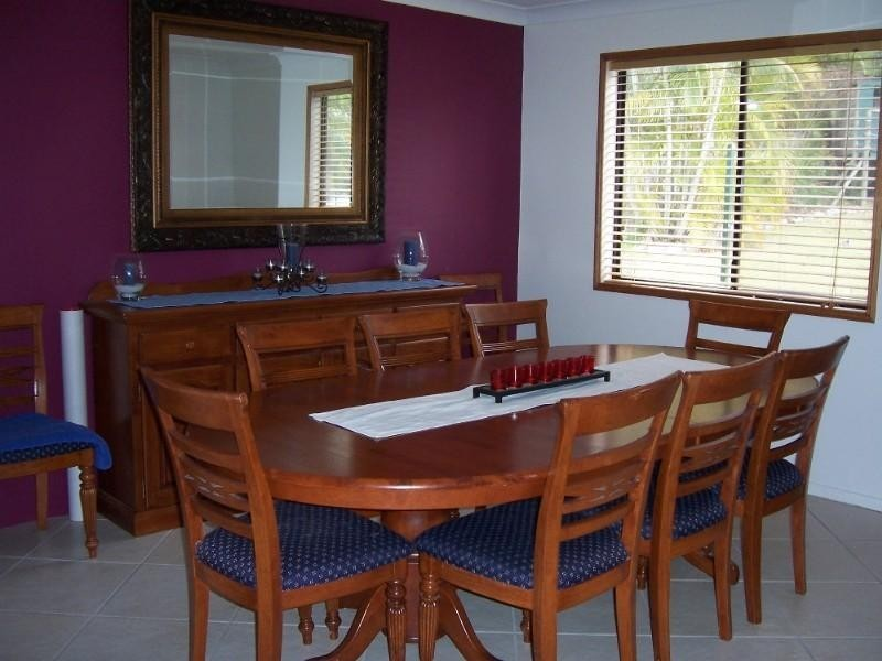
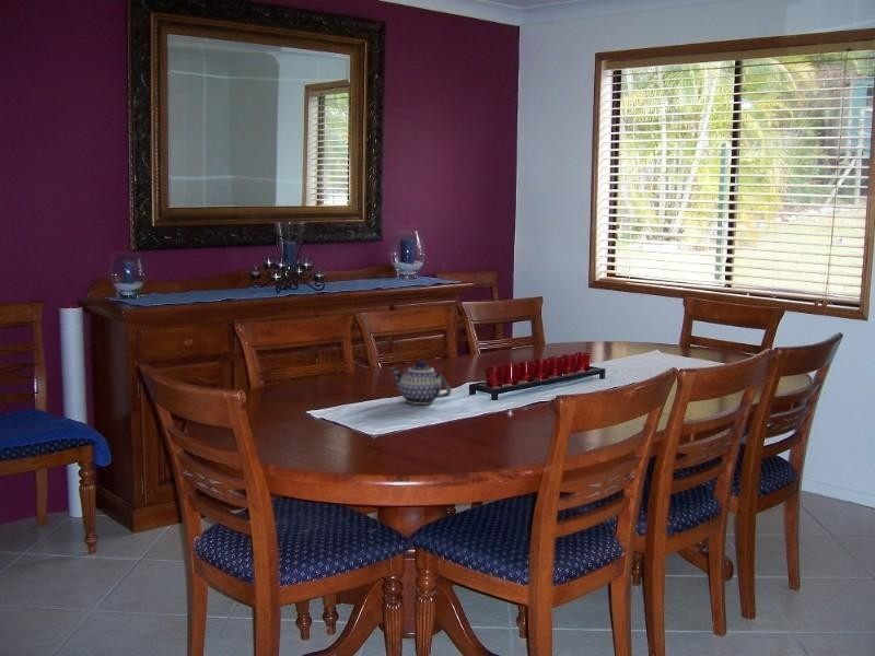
+ teapot (419, 380)
